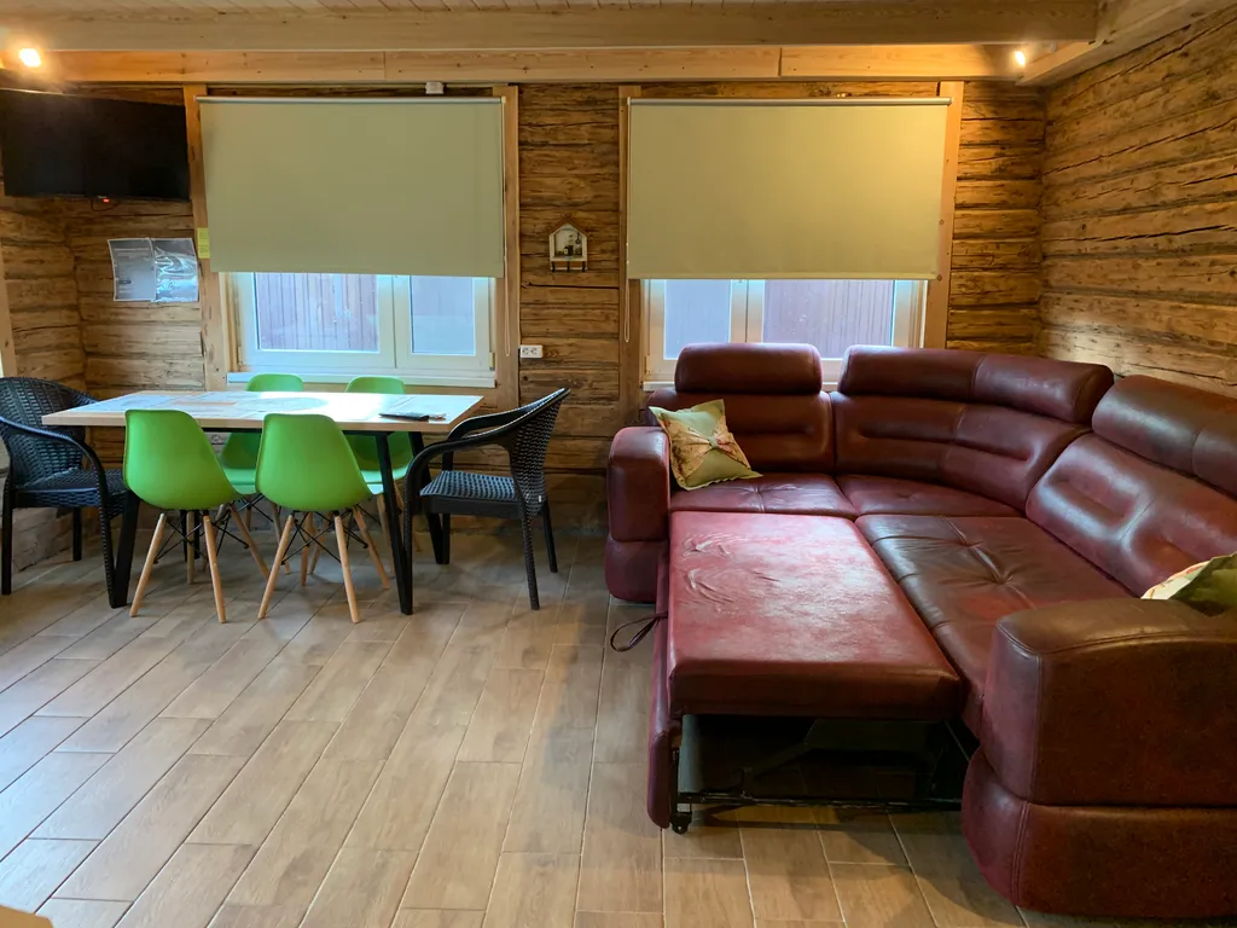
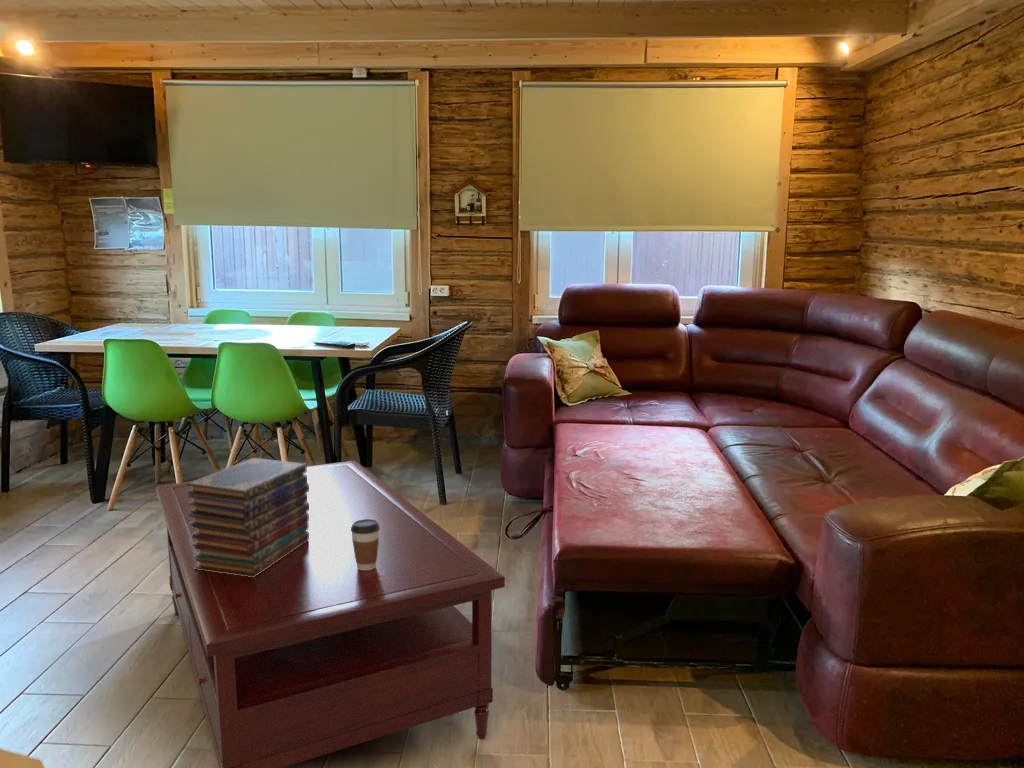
+ coffee cup (365, 544)
+ coffee table (306, 597)
+ book stack (251, 512)
